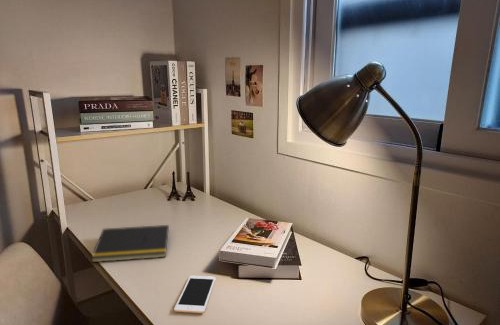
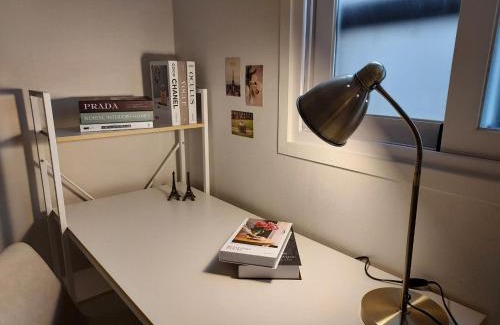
- cell phone (196, 292)
- notepad (132, 242)
